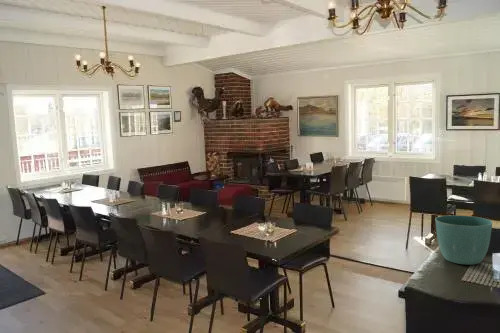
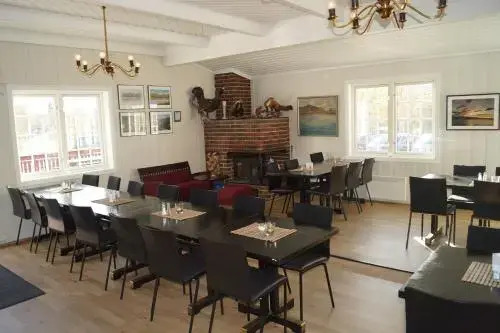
- flower pot (462, 240)
